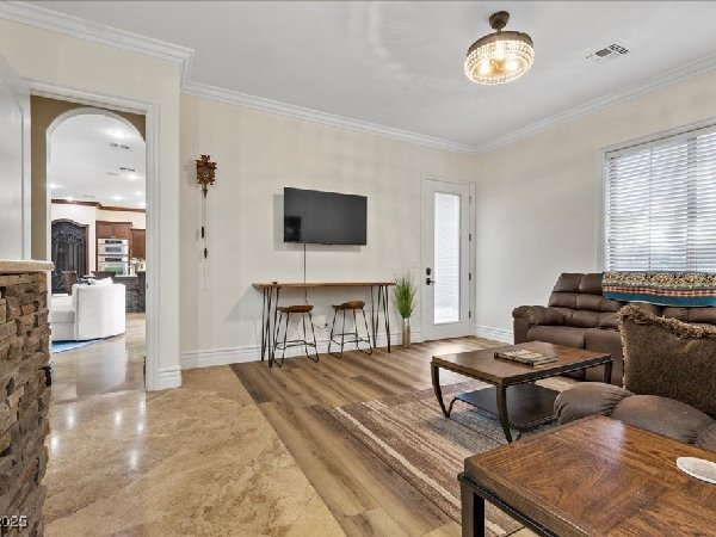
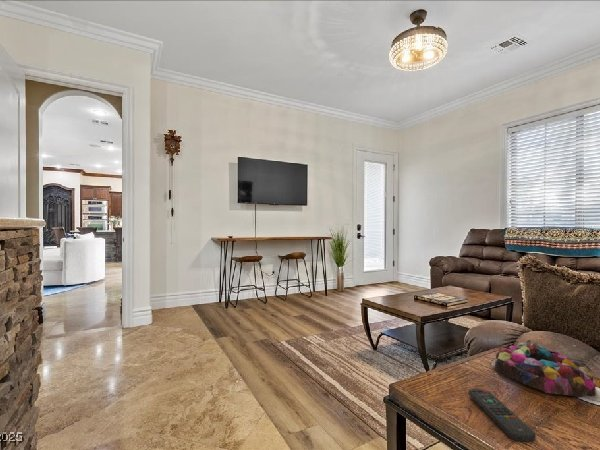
+ remote control (498, 411)
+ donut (539, 362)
